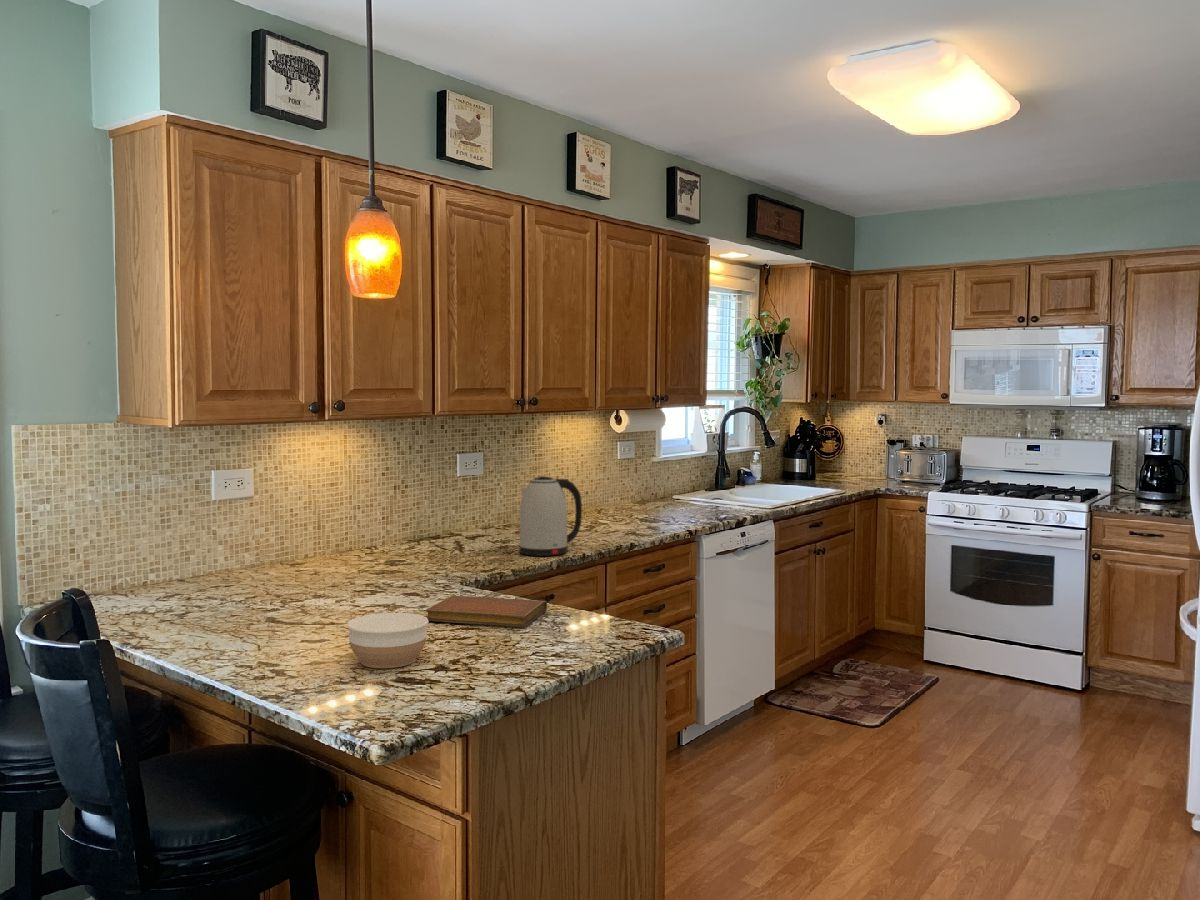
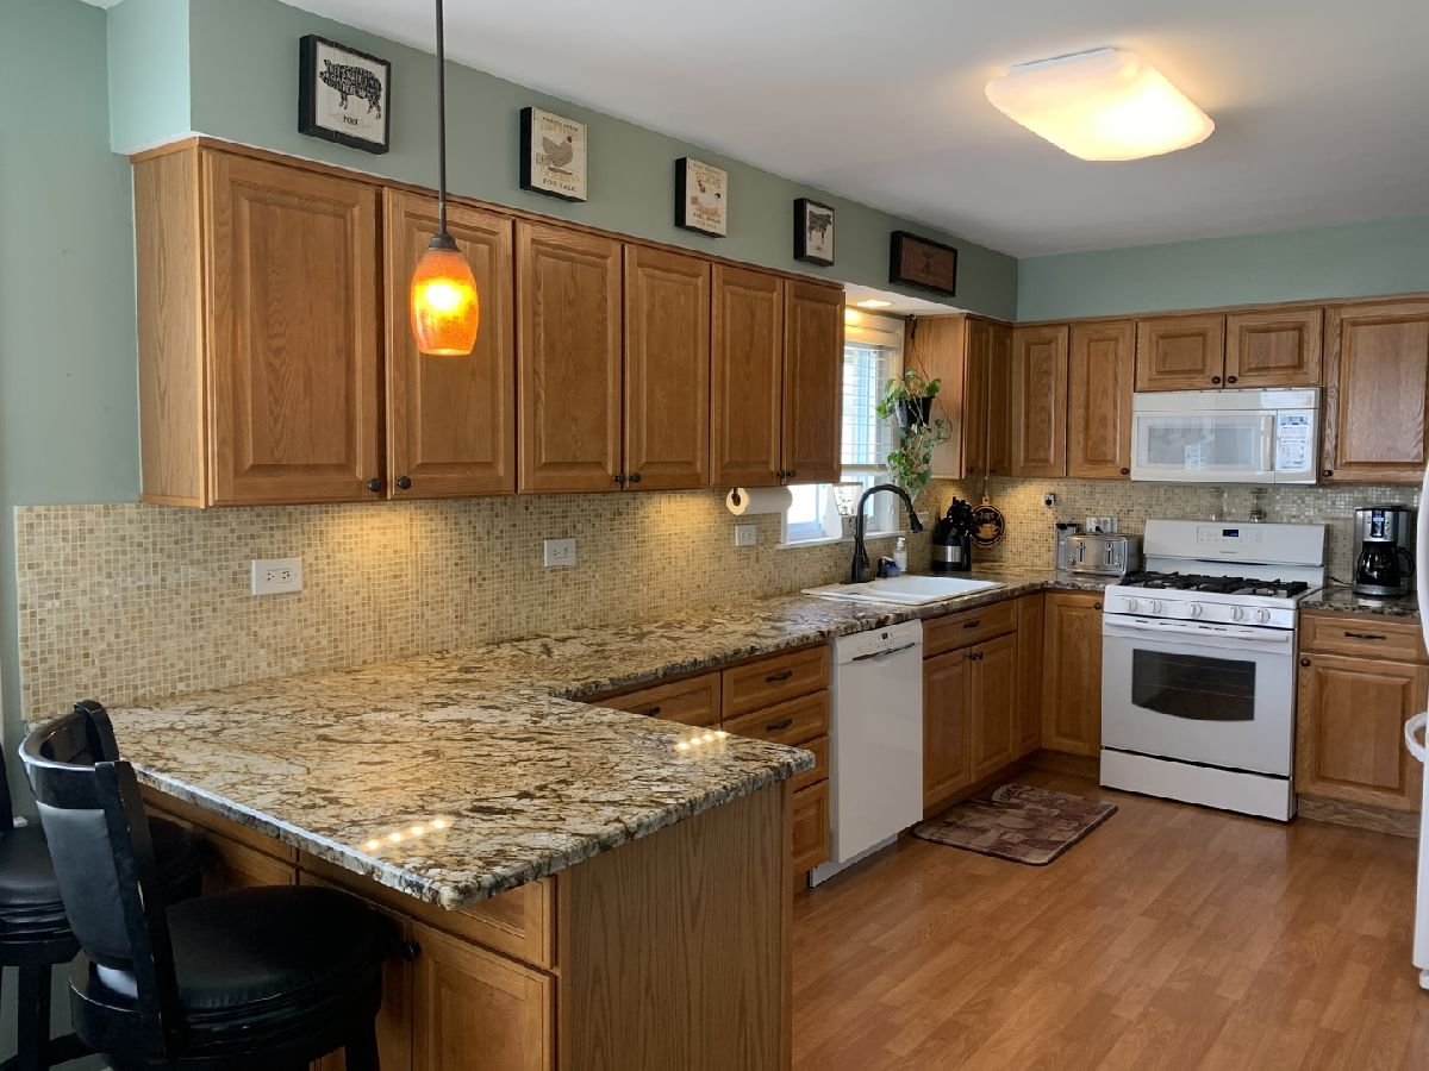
- notebook (487, 610)
- kettle (551, 513)
- bowl (388, 641)
